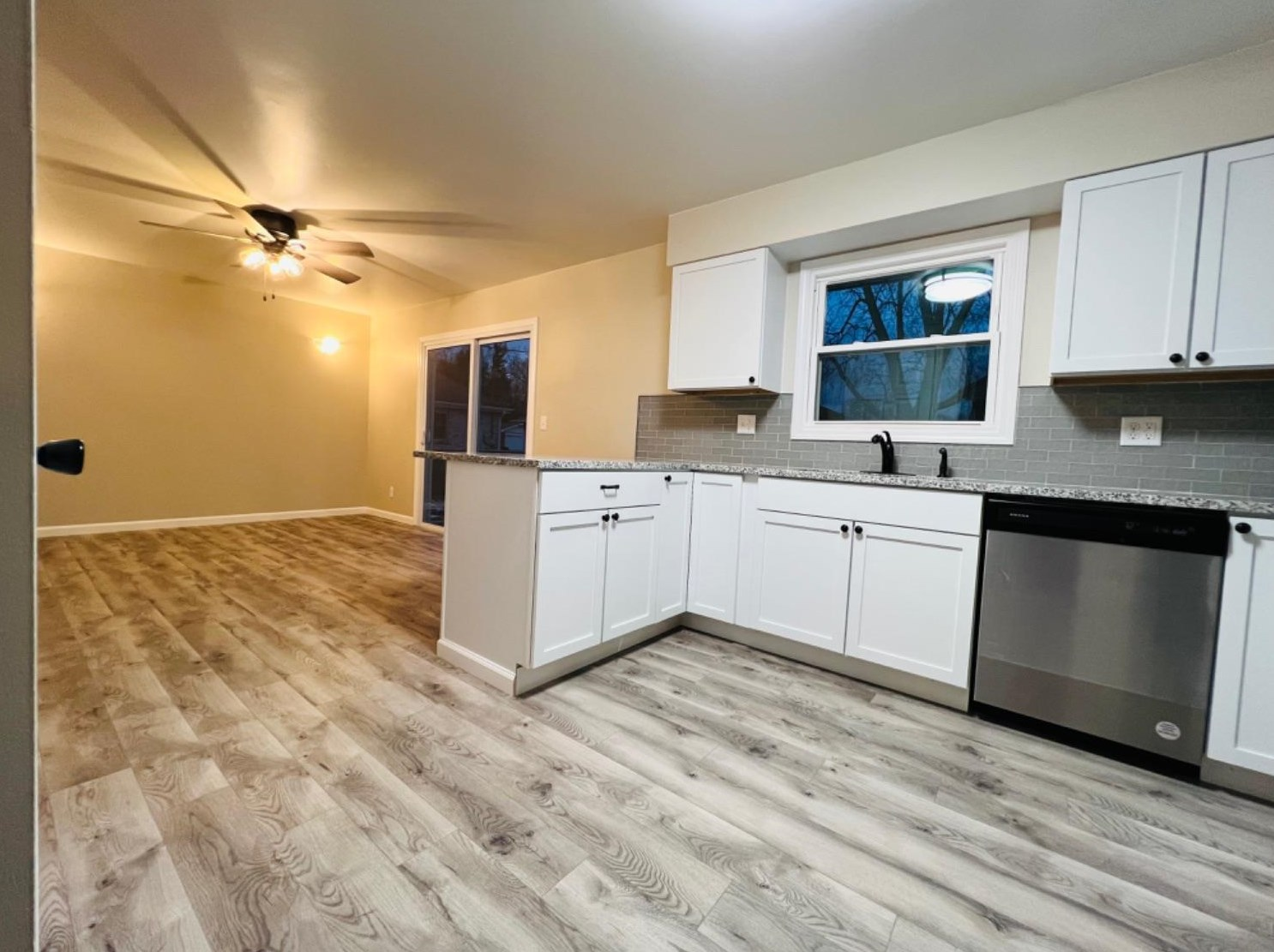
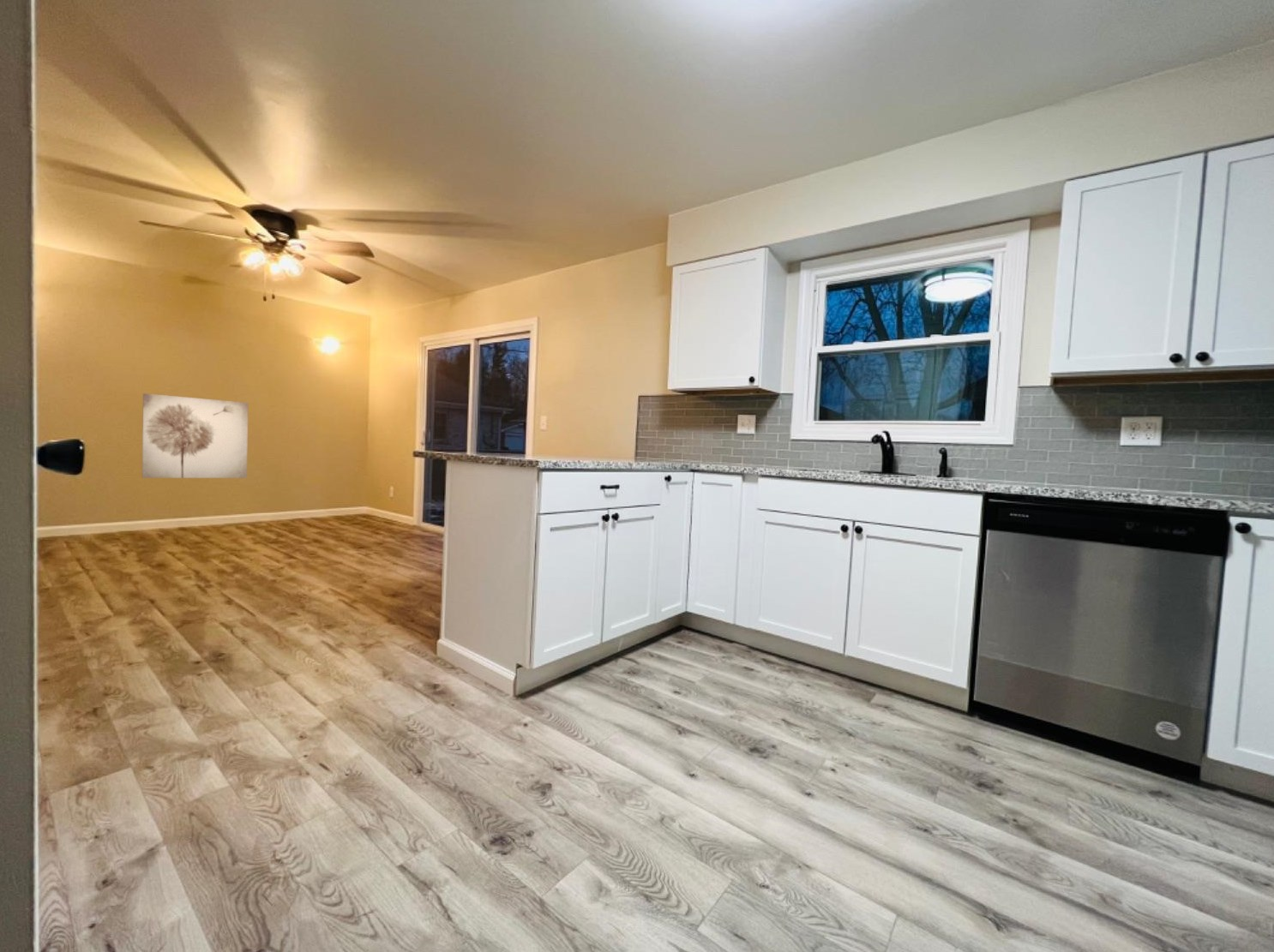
+ wall art (198, 438)
